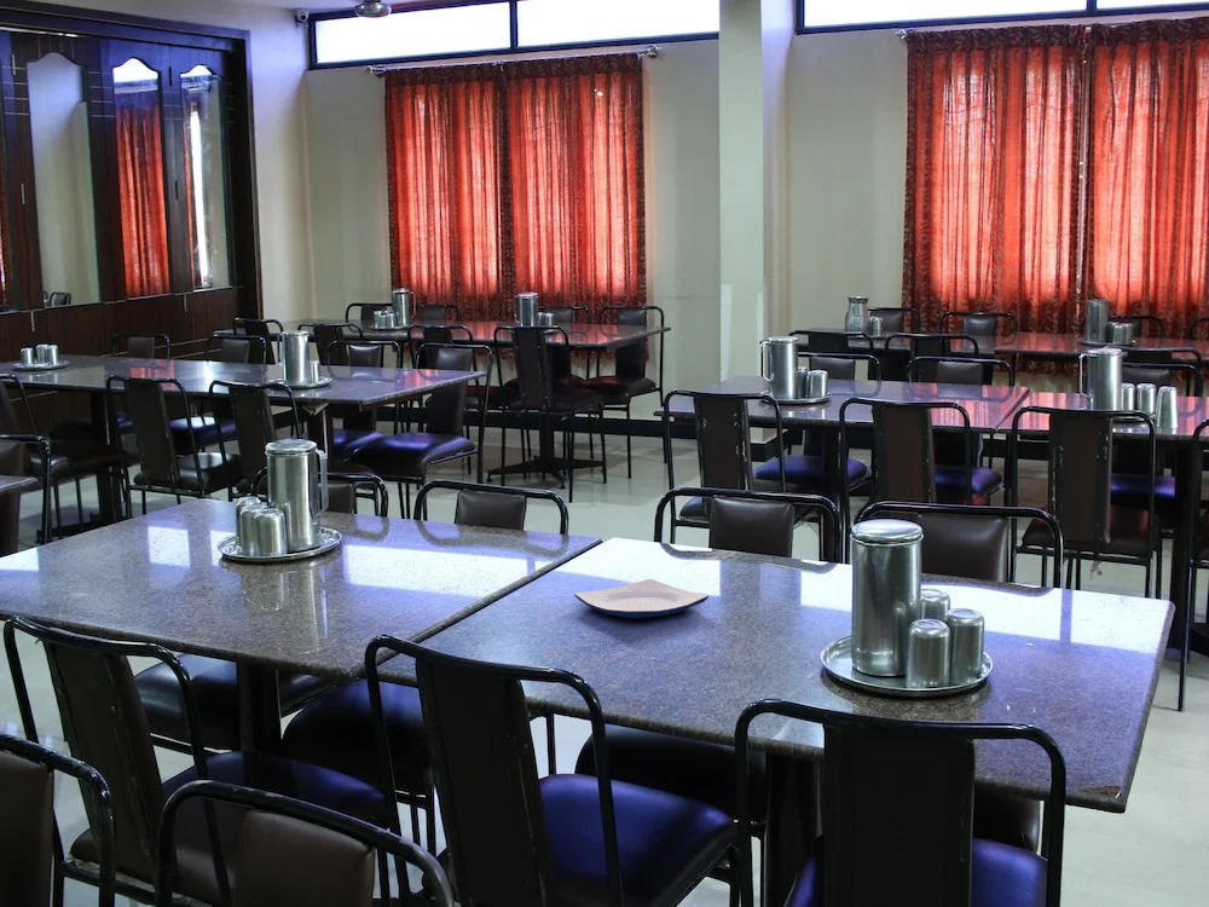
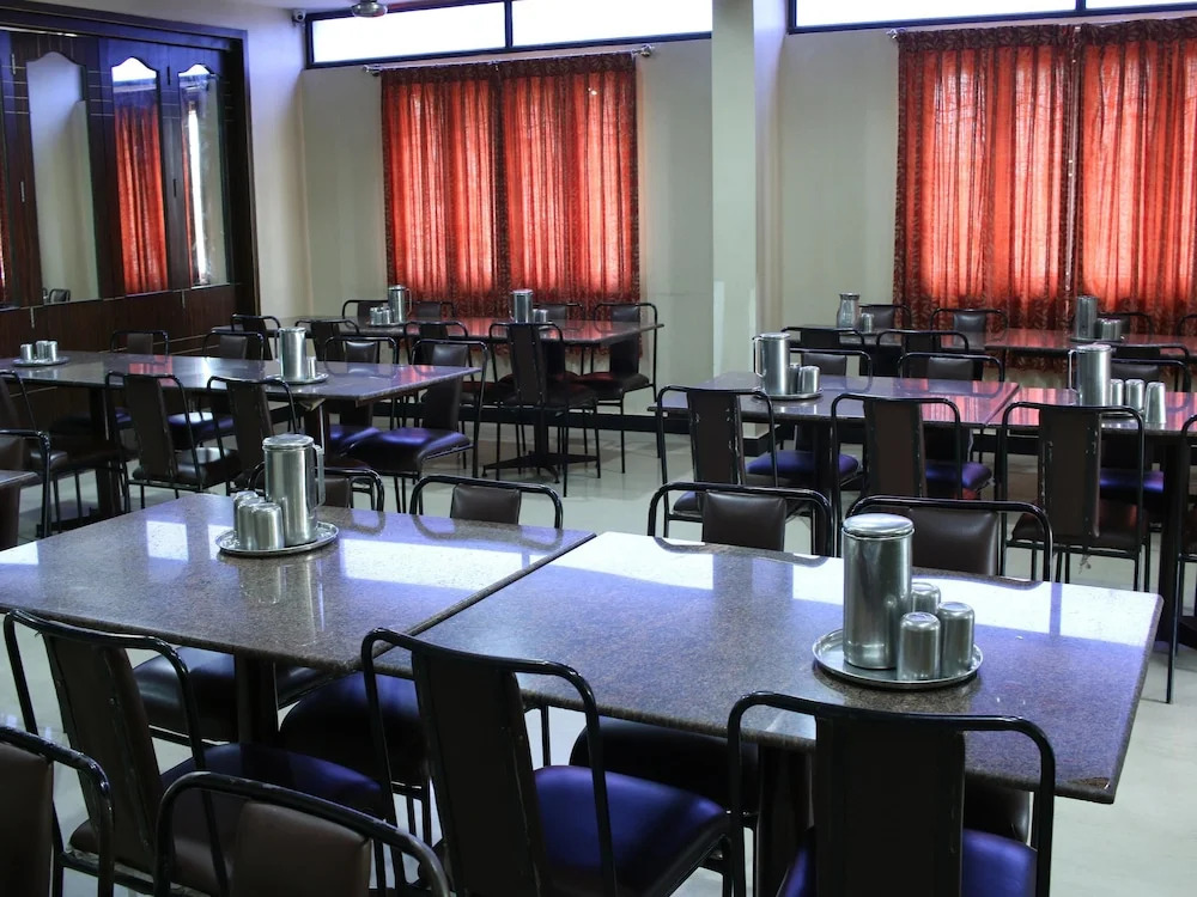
- plate (641, 601)
